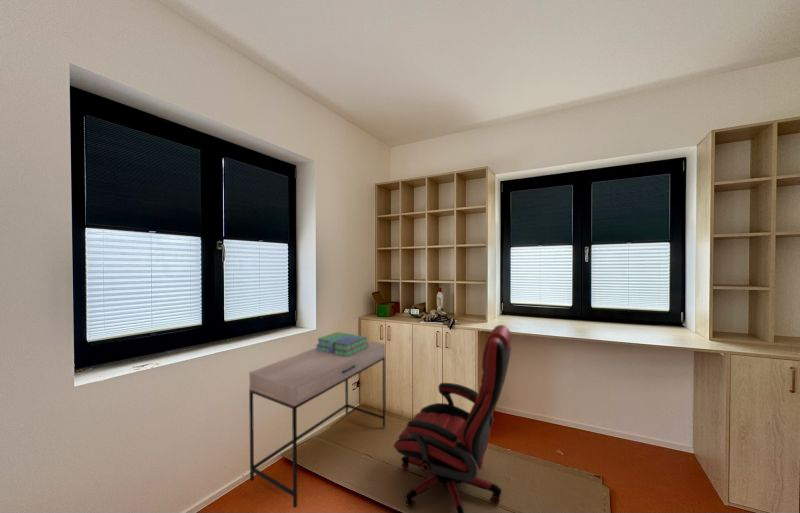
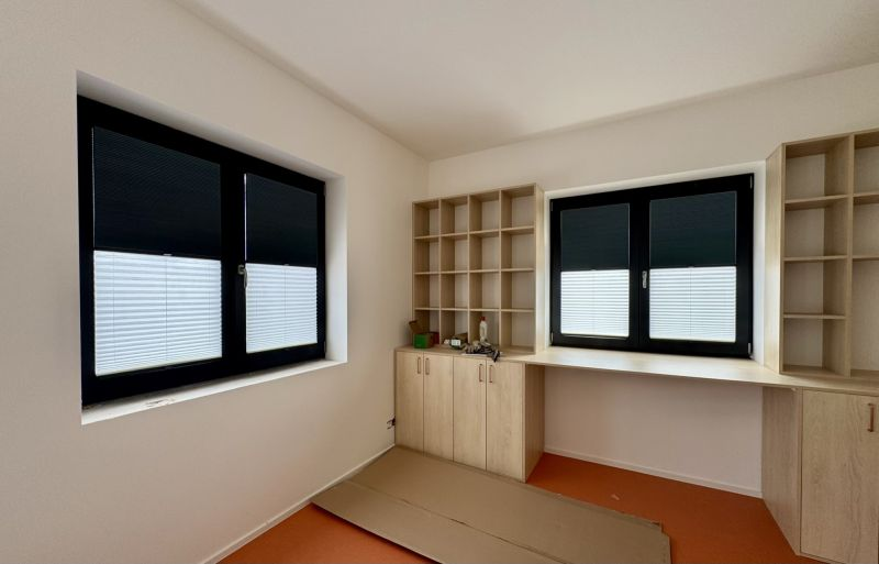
- office chair (451, 403)
- desk (322, 393)
- stack of books (342, 342)
